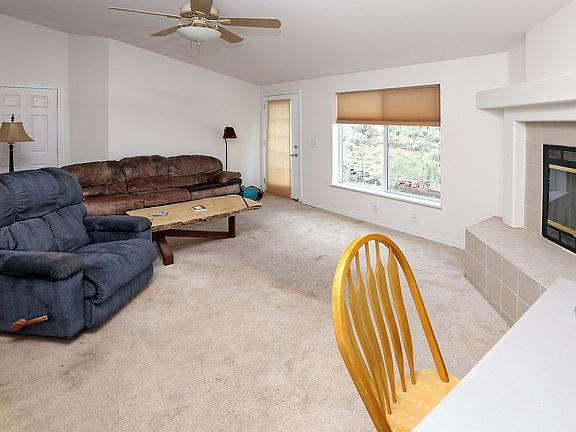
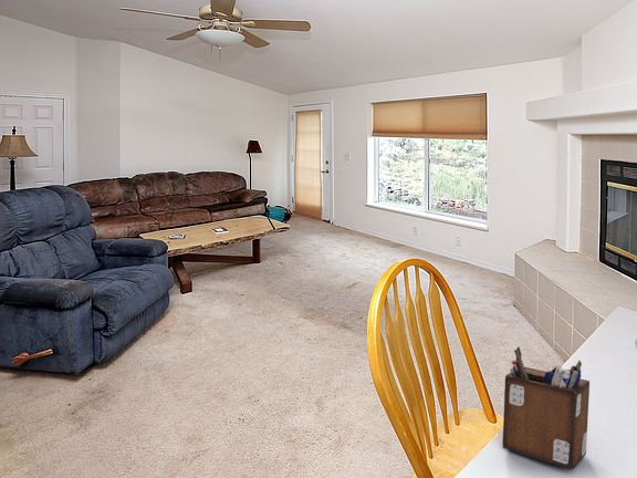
+ desk organizer (545, 401)
